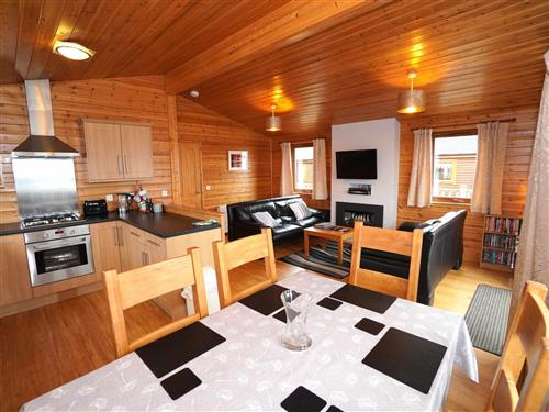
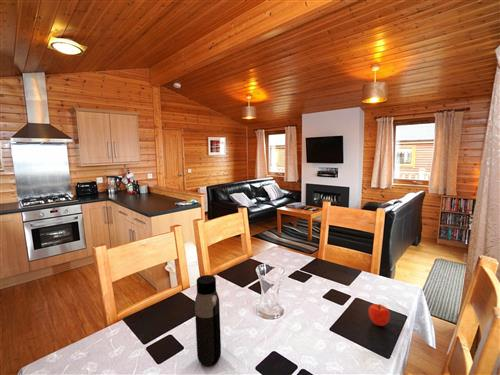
+ water bottle (207, 319)
+ fruit (378, 314)
